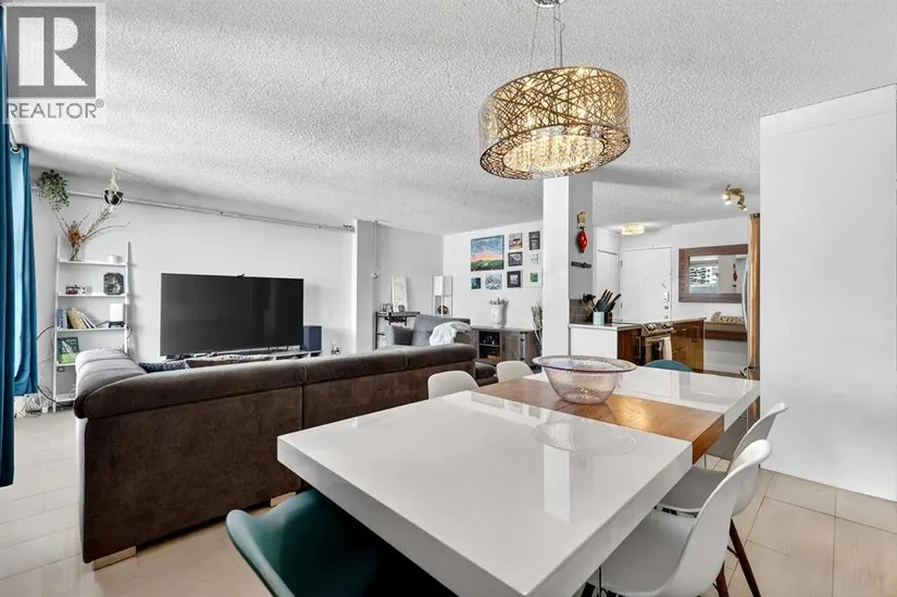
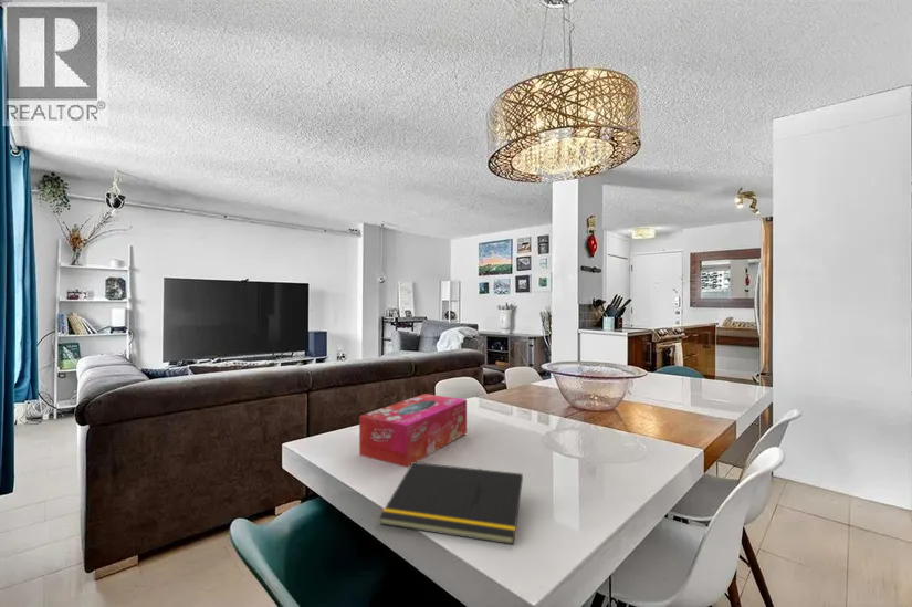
+ notepad (455, 496)
+ tissue box (417, 425)
